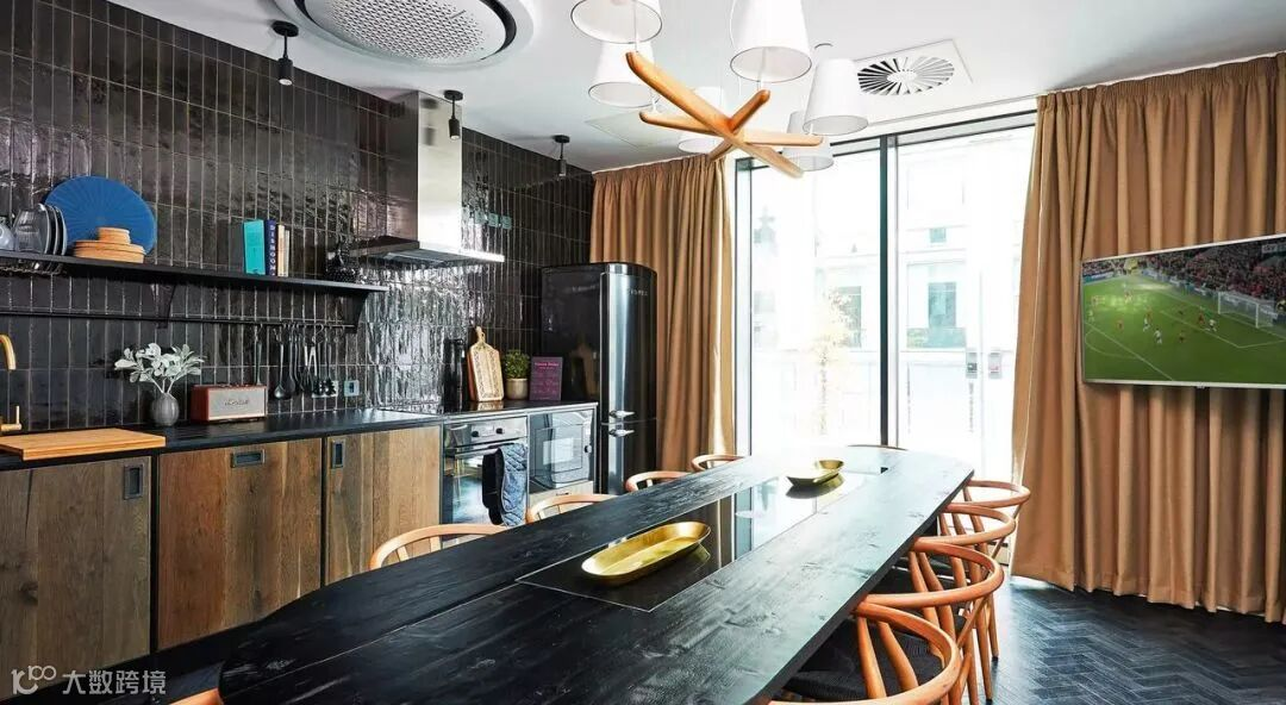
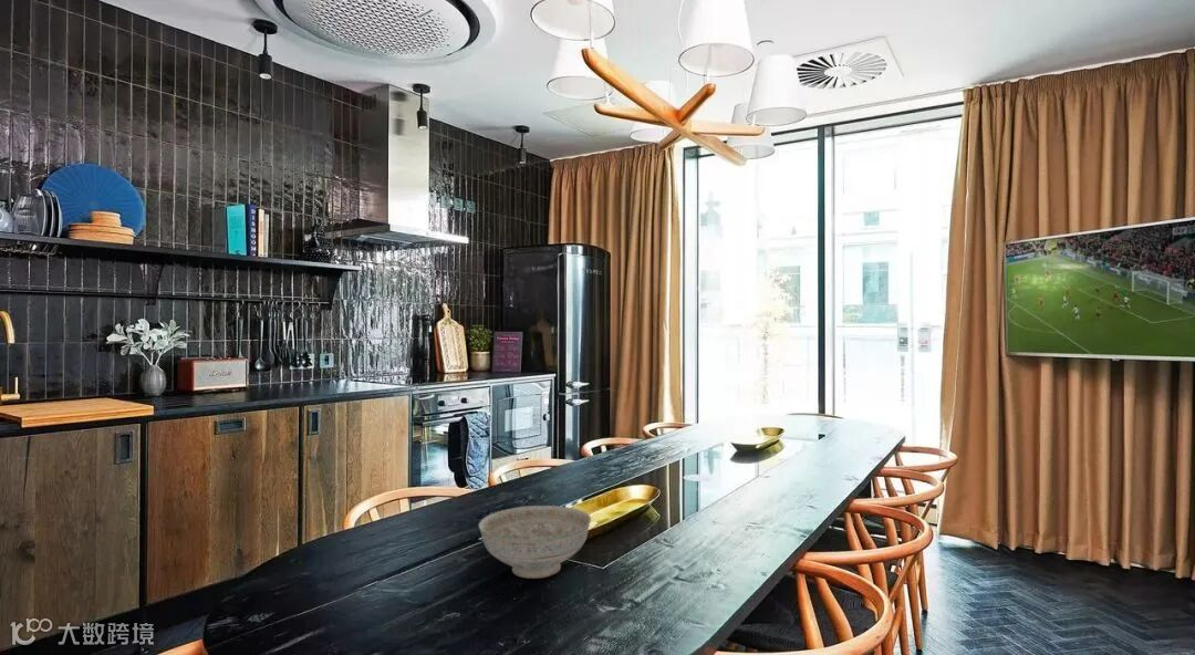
+ decorative bowl (534, 543)
